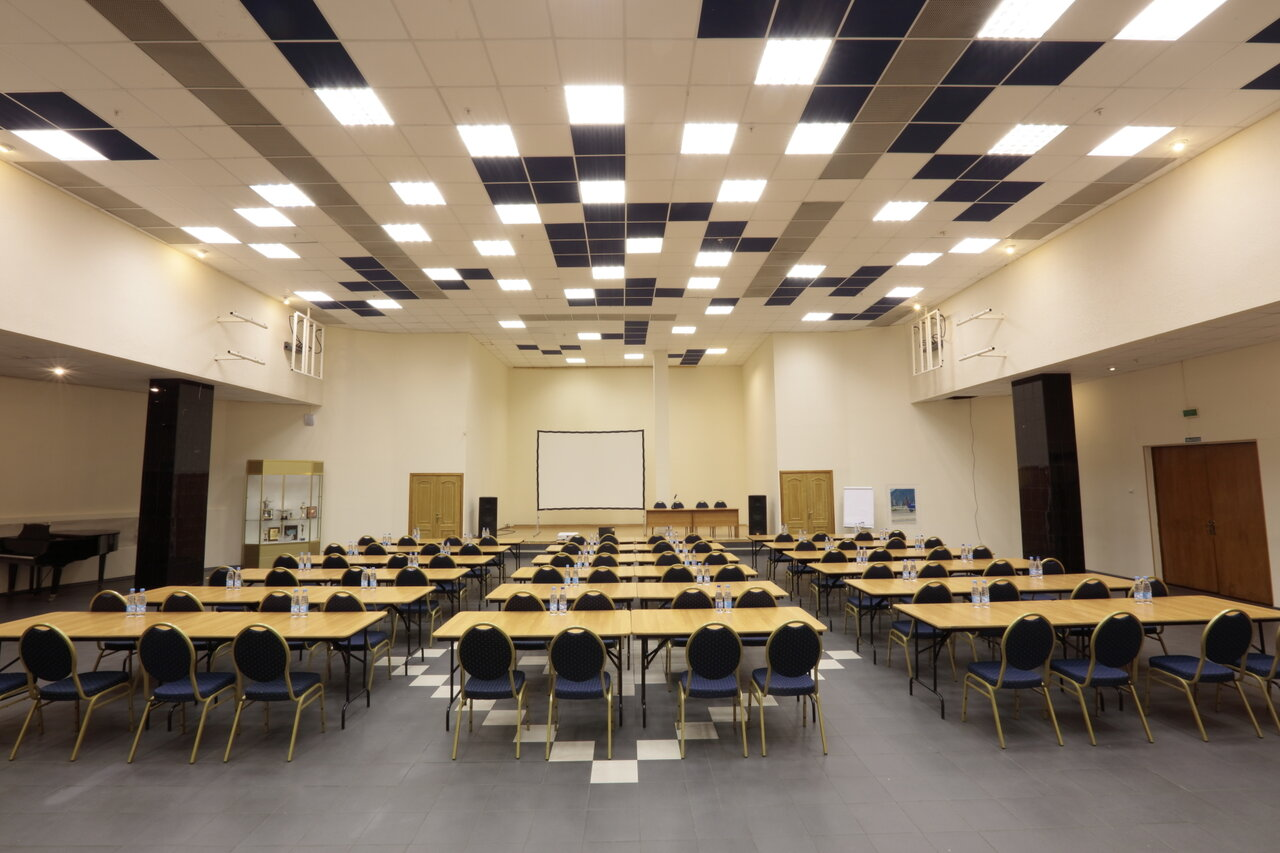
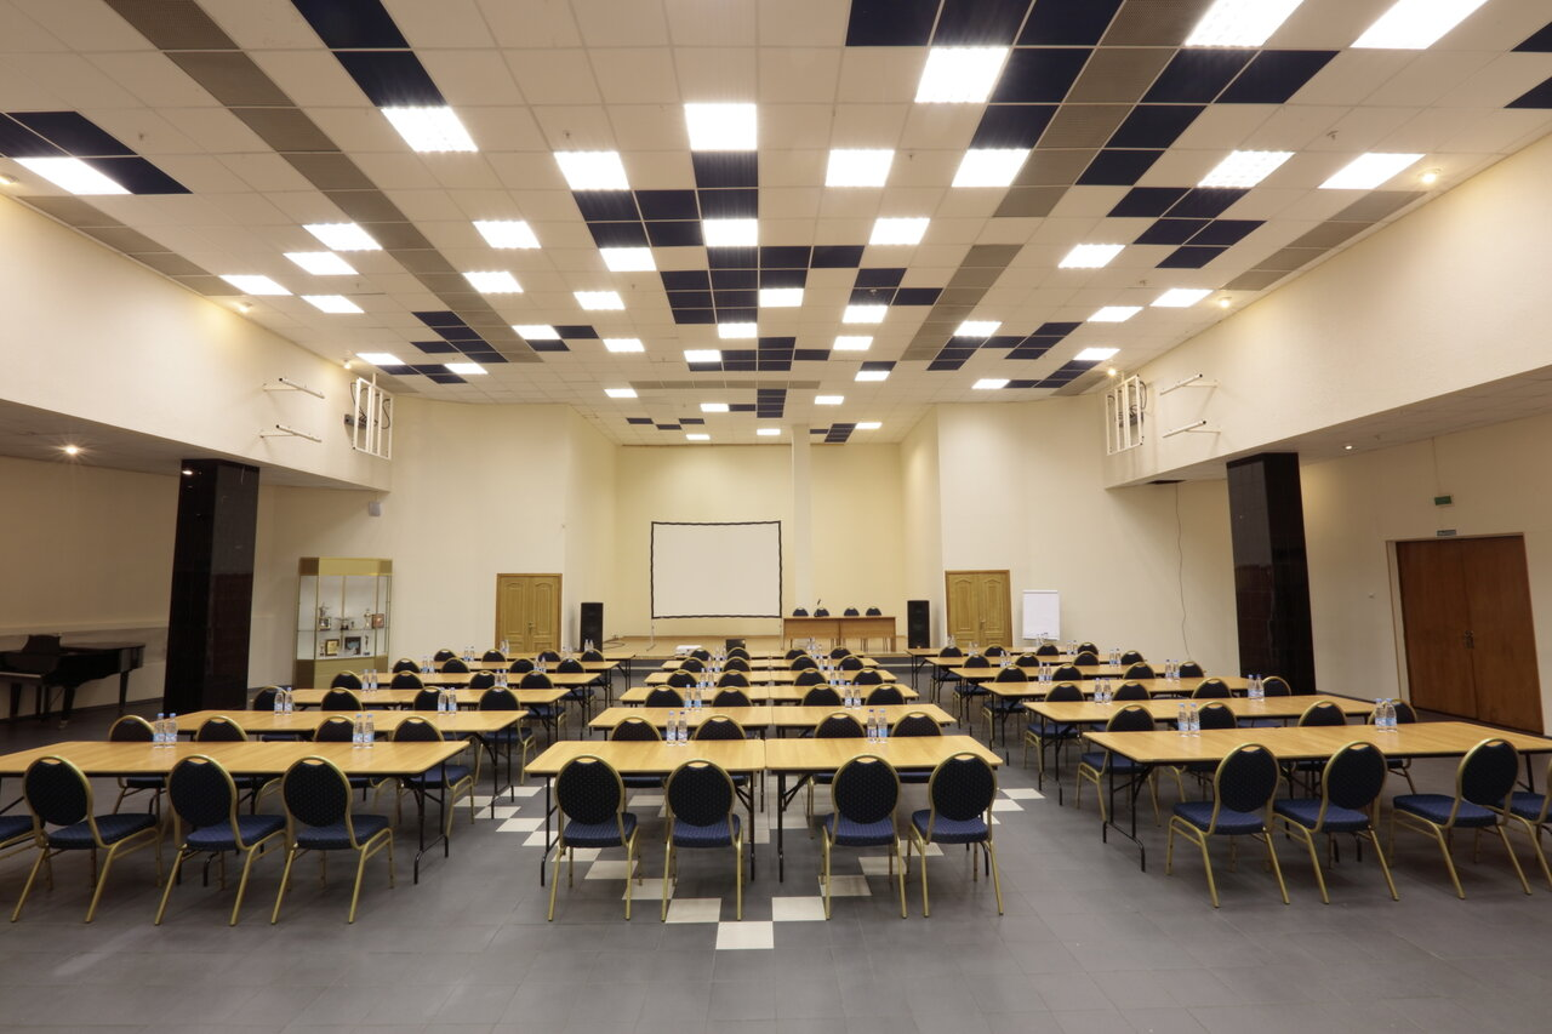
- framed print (903, 506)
